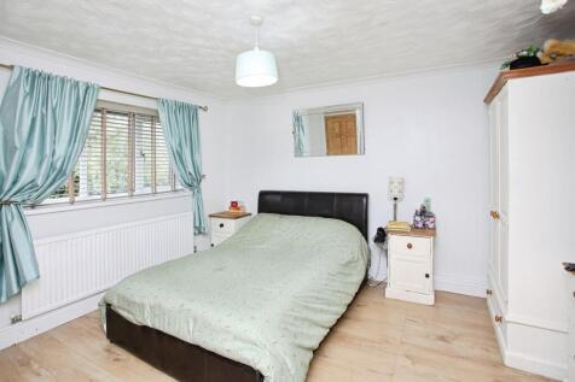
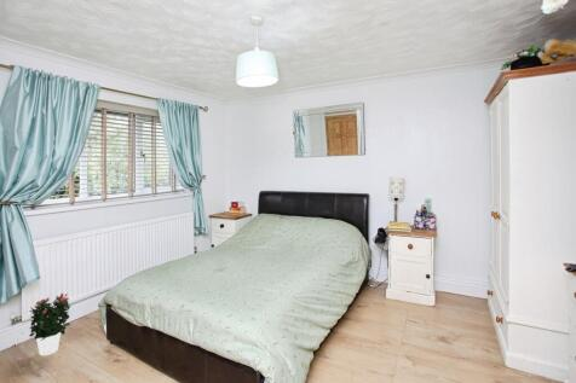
+ potted flower (50, 324)
